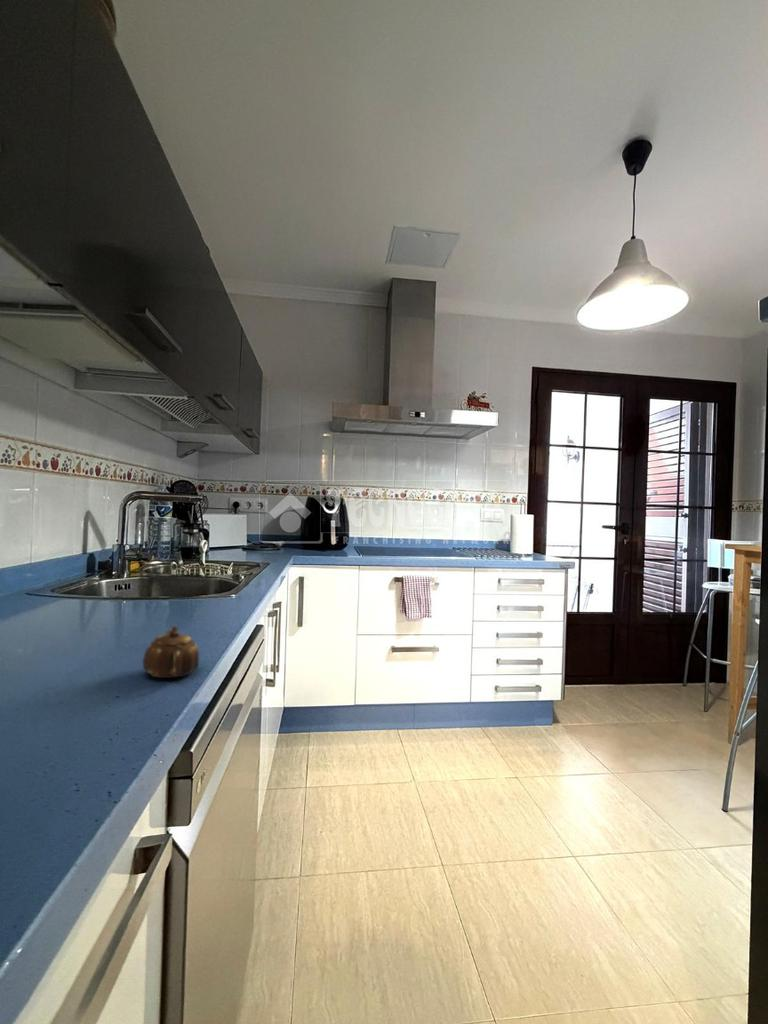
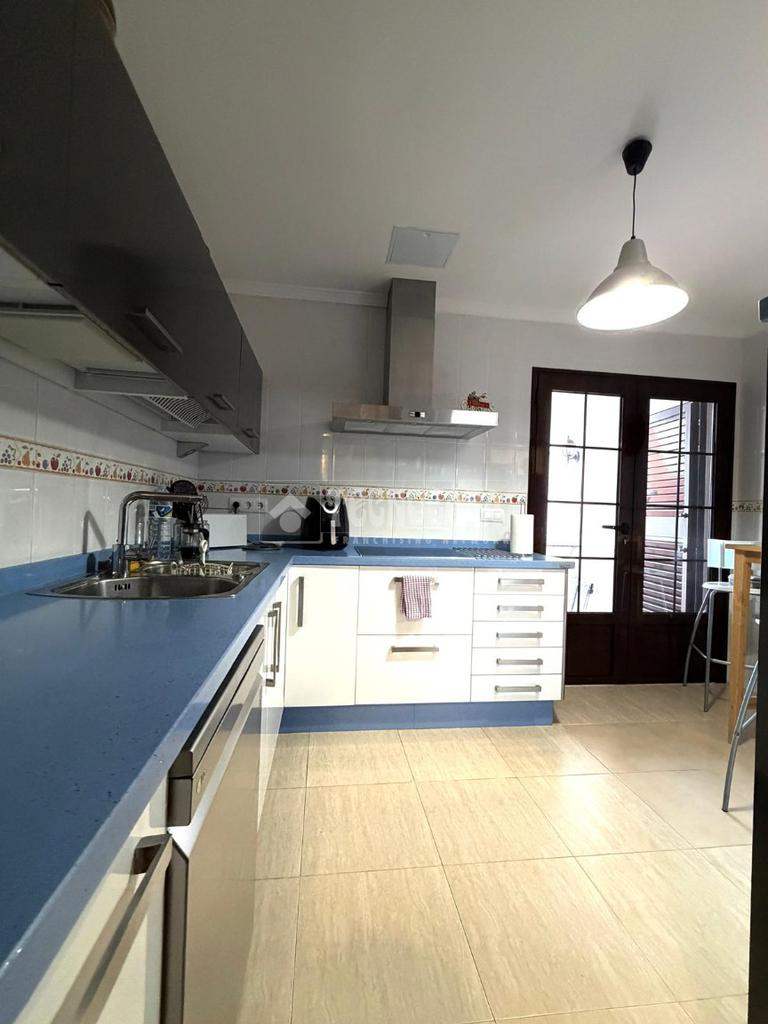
- teapot (172, 649)
